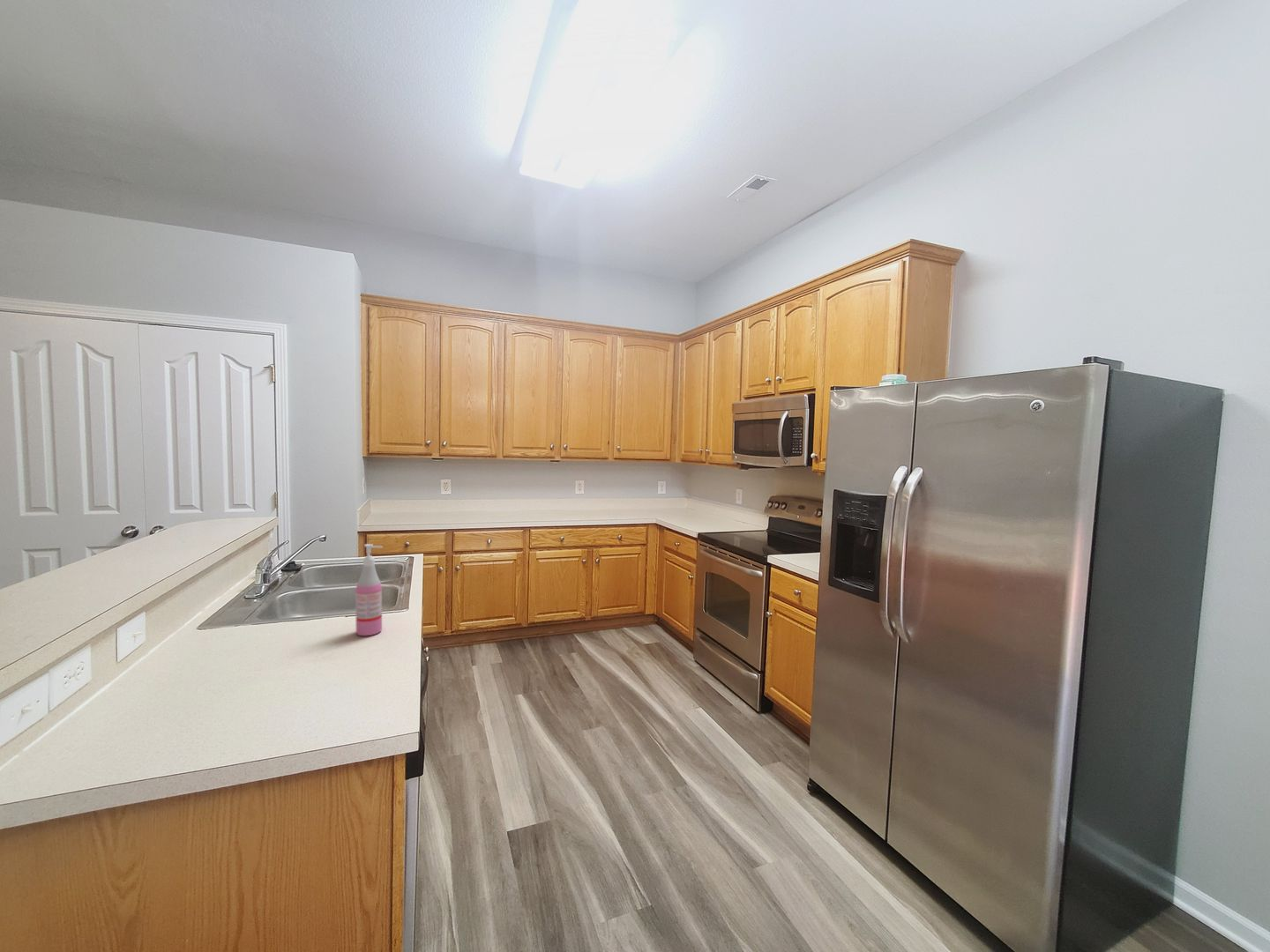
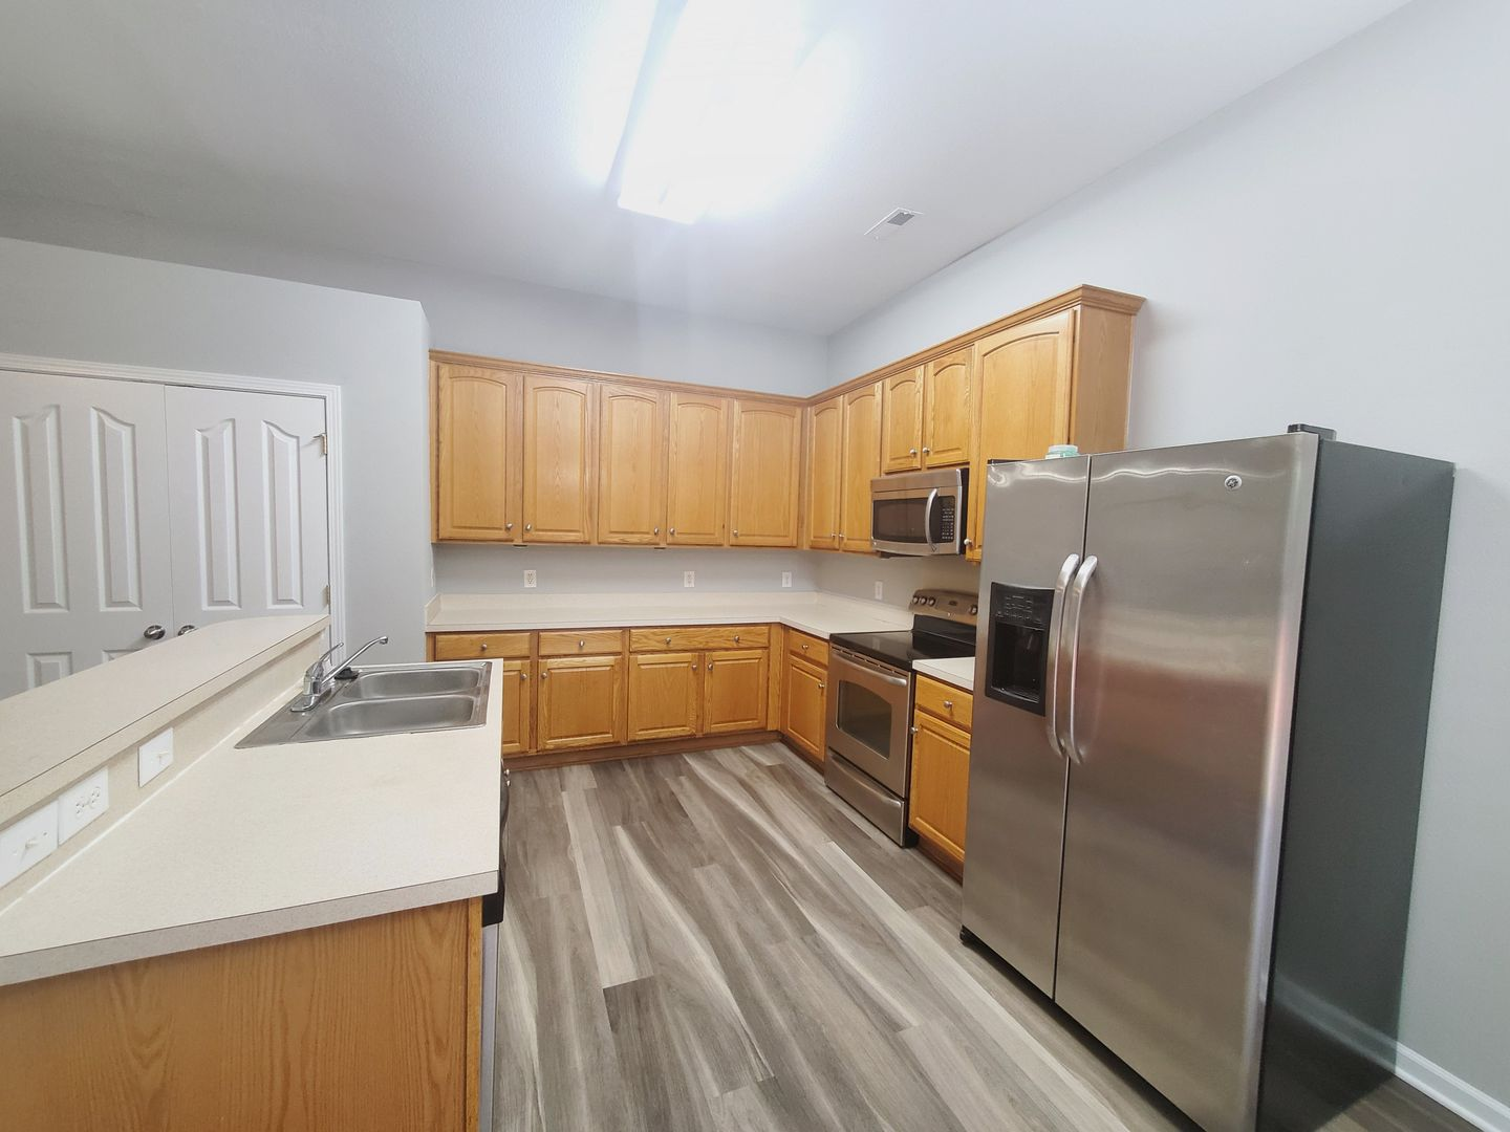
- soap dispenser (370, 588)
